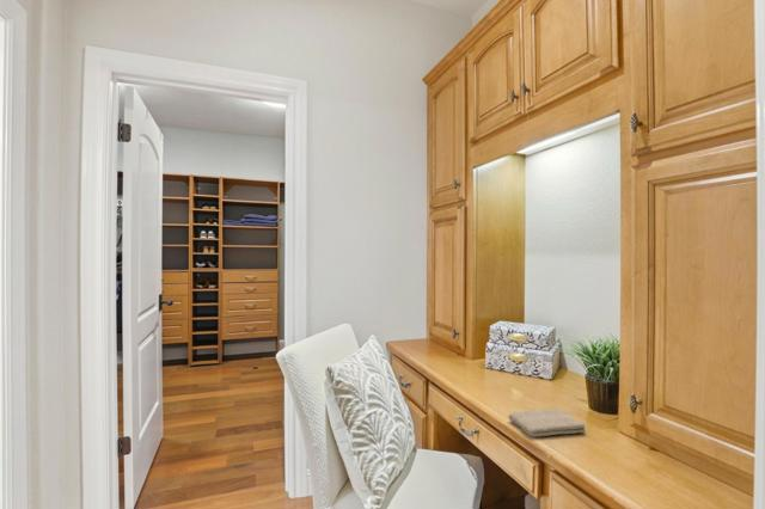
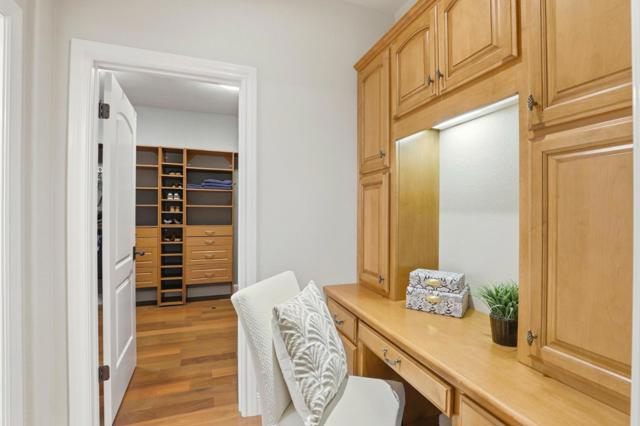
- washcloth (546, 421)
